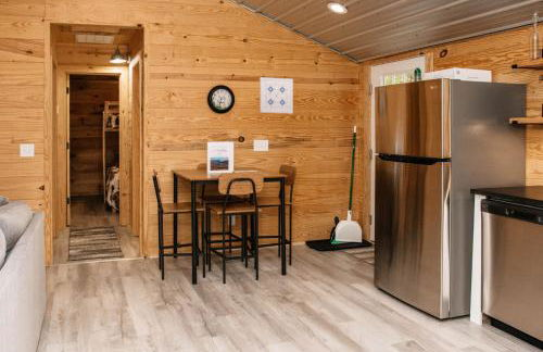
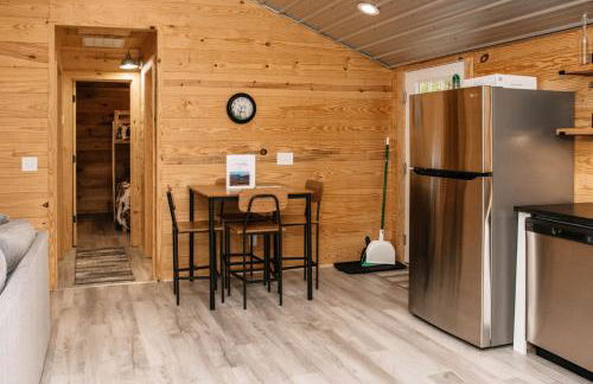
- wall art (276, 96)
